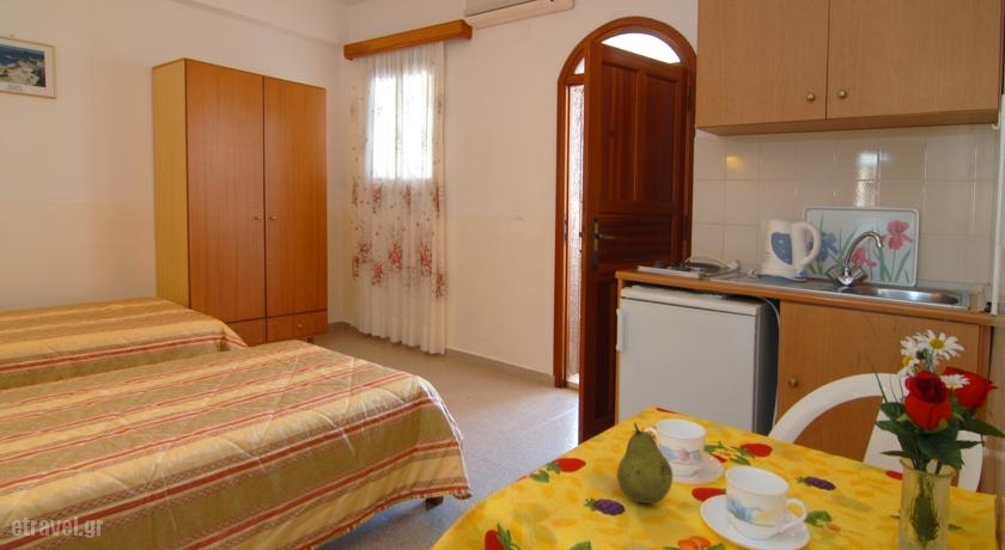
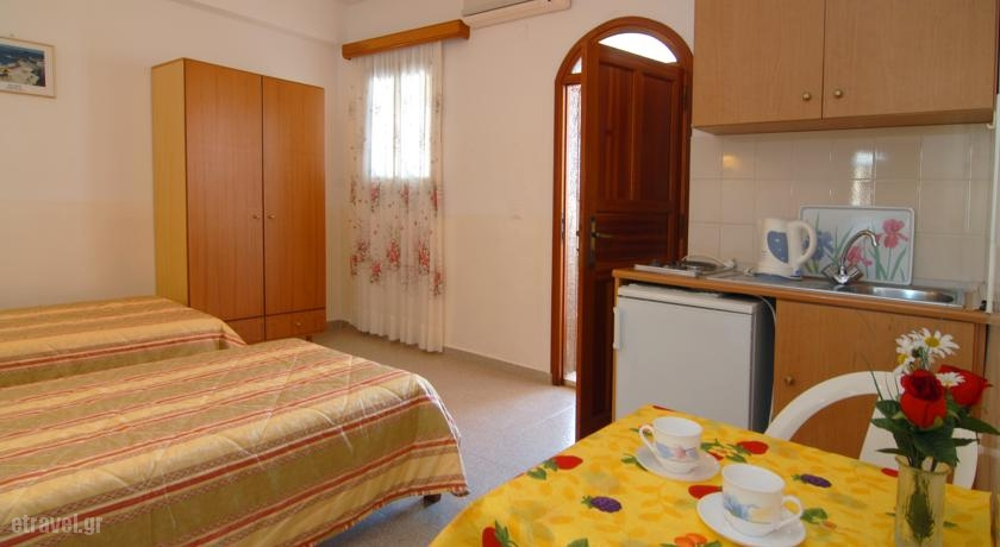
- fruit (645, 462)
